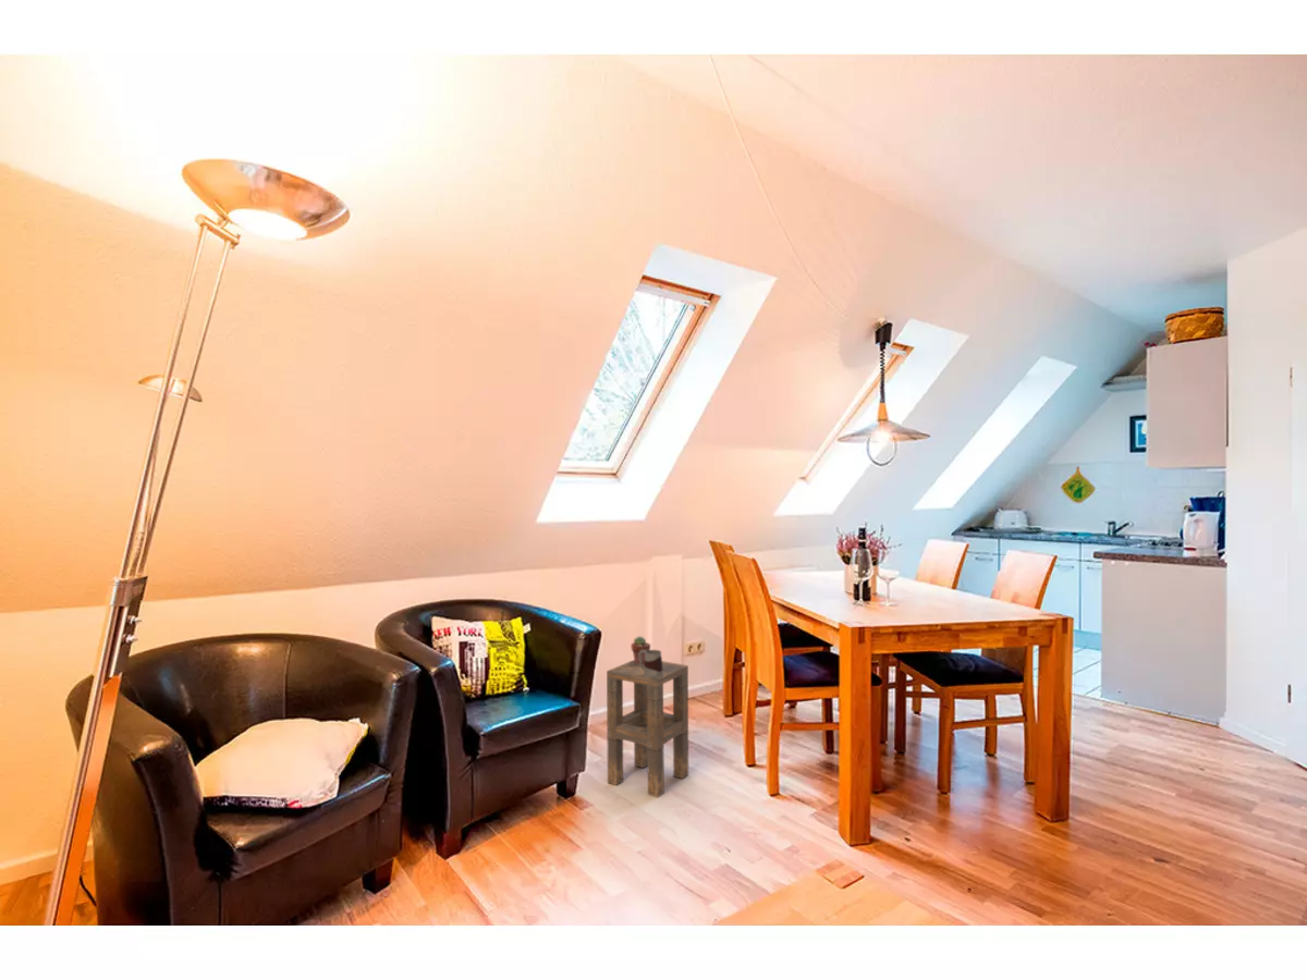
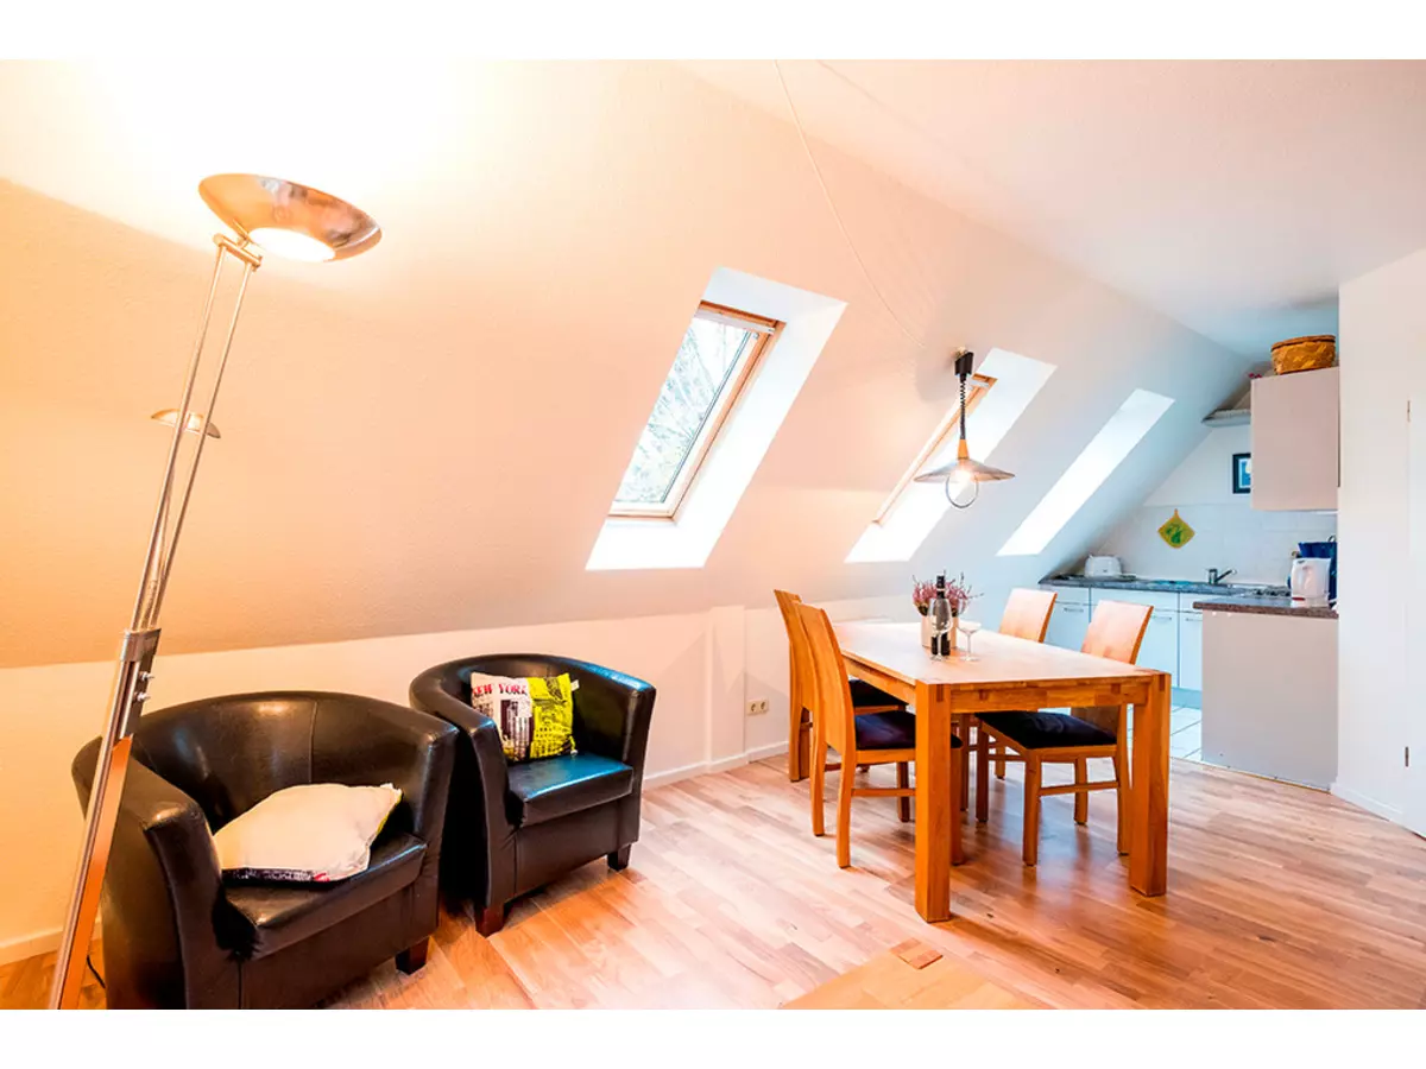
- side table (648, 723)
- mug (650, 662)
- potted succulent (640, 648)
